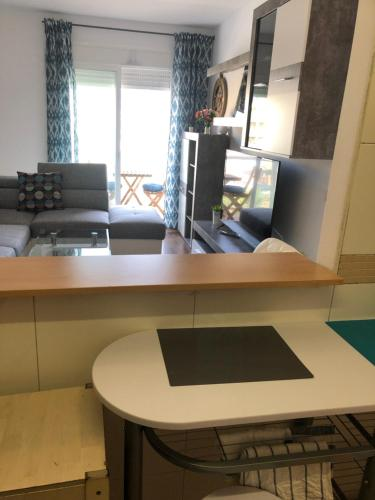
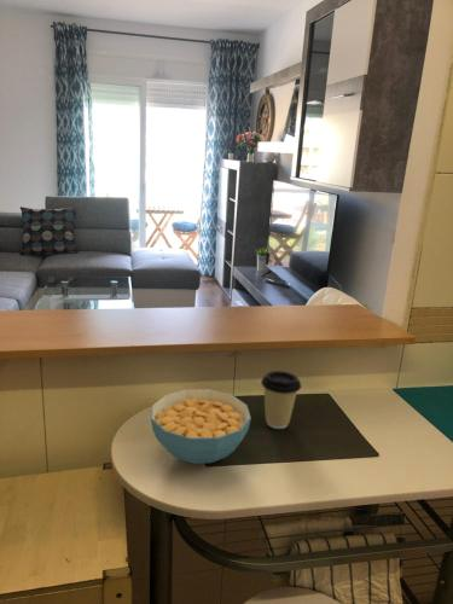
+ cereal bowl (199, 432)
+ coffee cup (279, 400)
